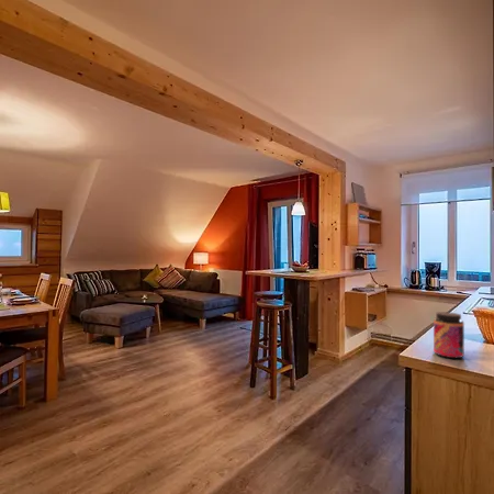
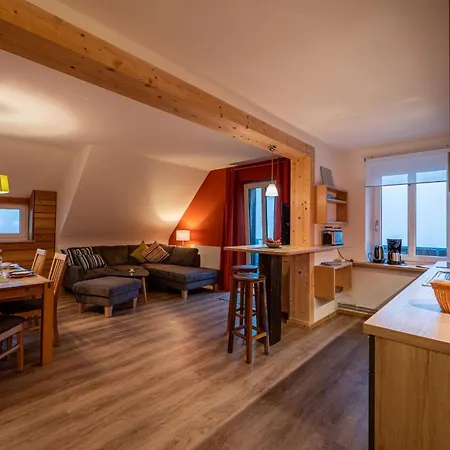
- jar (448, 334)
